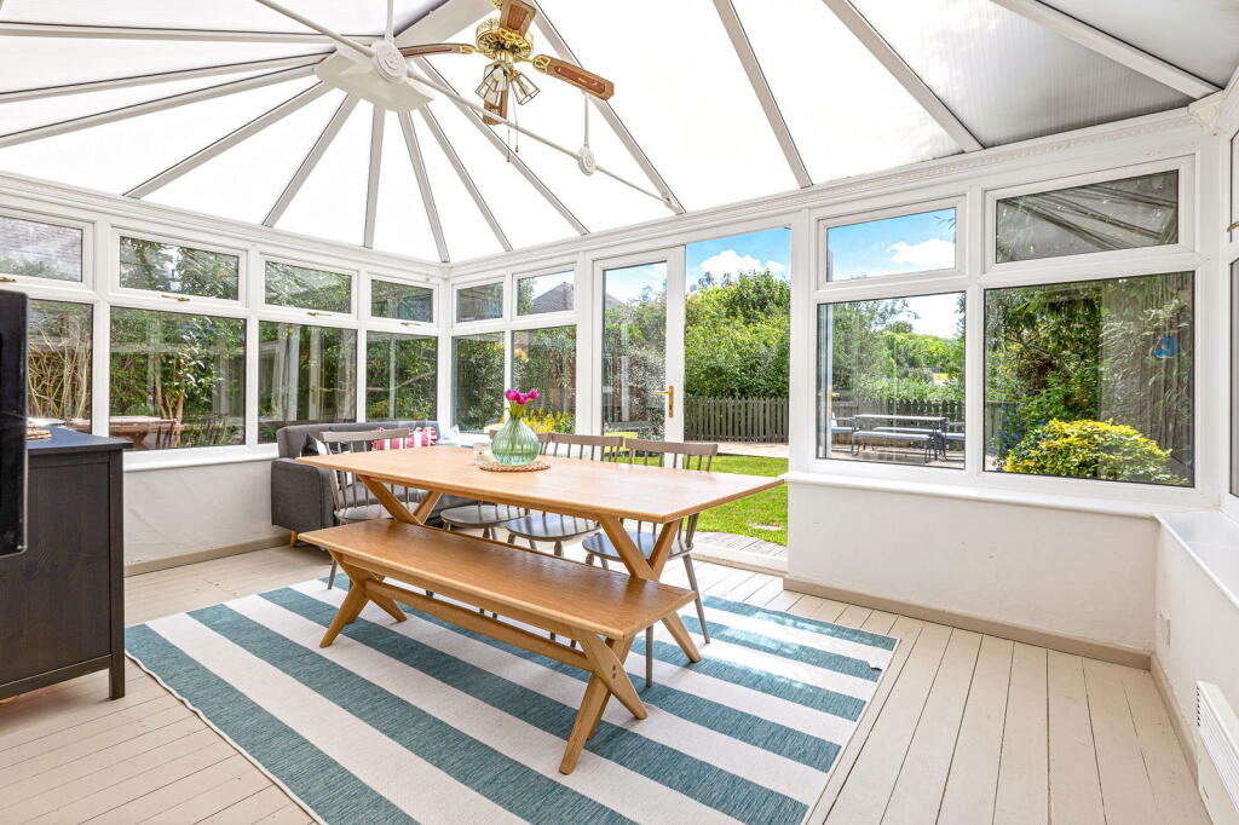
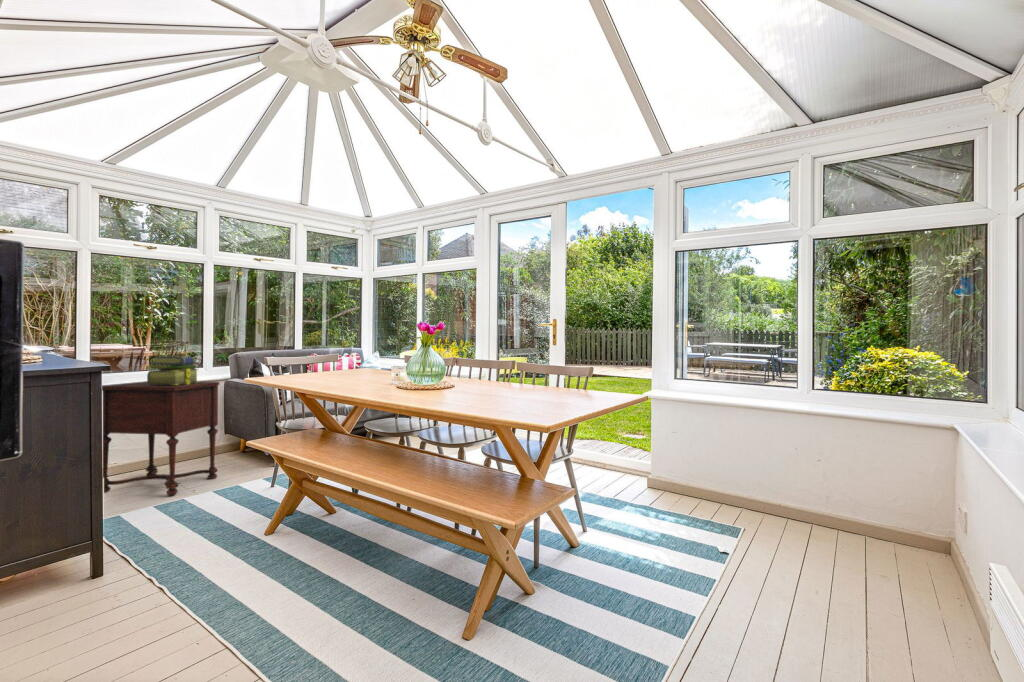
+ side table (162, 434)
+ stack of books (173, 369)
